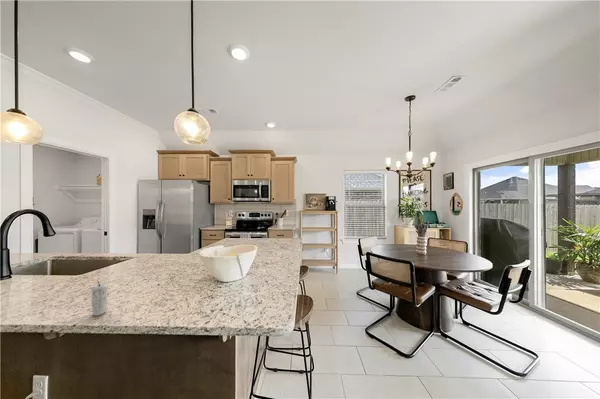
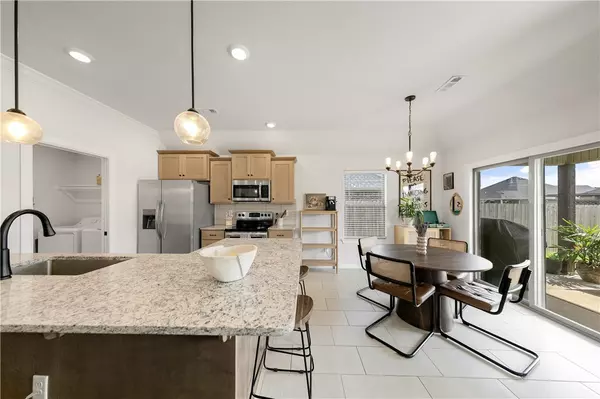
- candle (99, 295)
